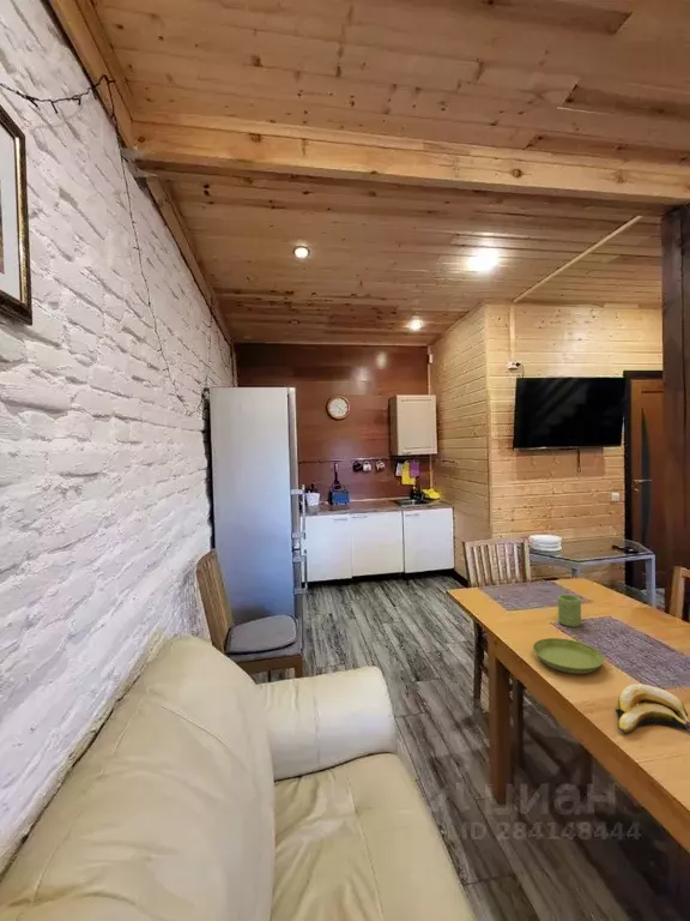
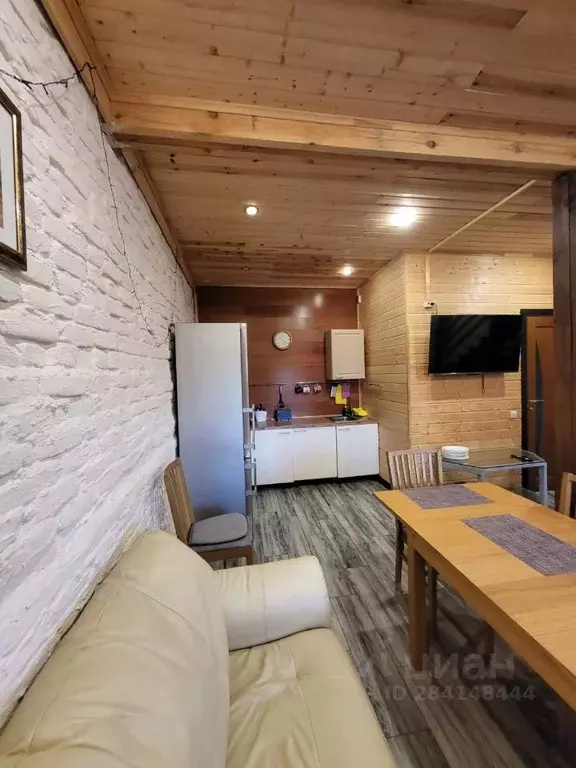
- mug (568, 608)
- saucer (567, 656)
- banana (653, 709)
